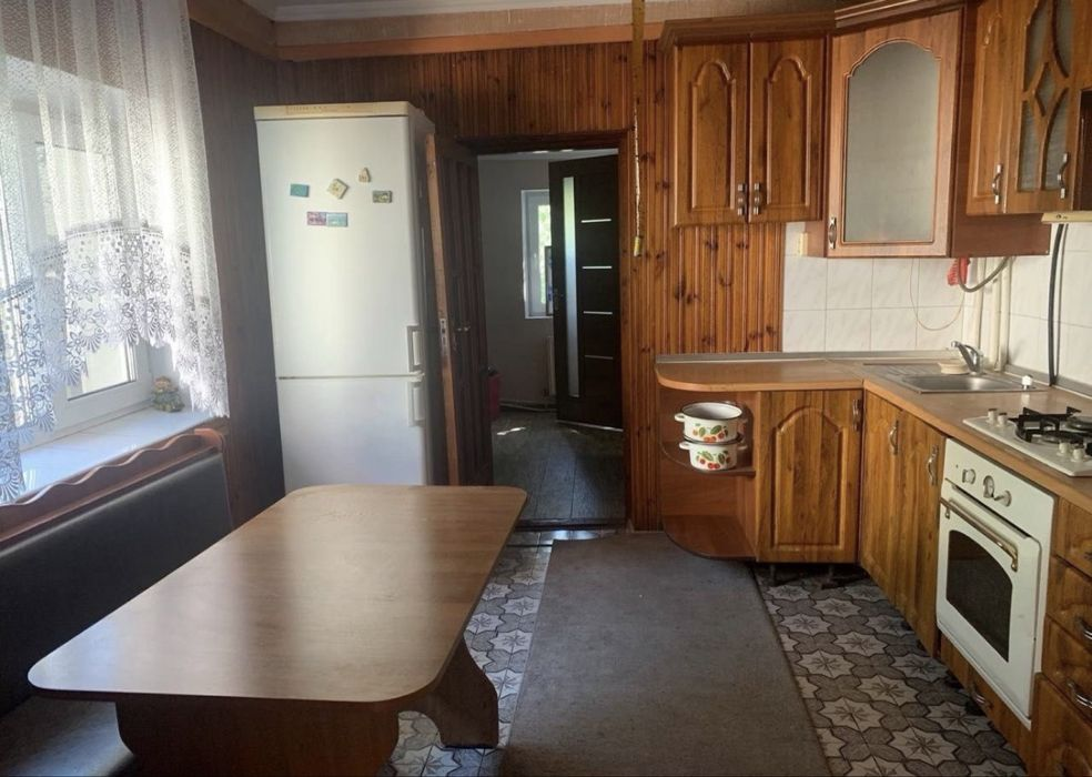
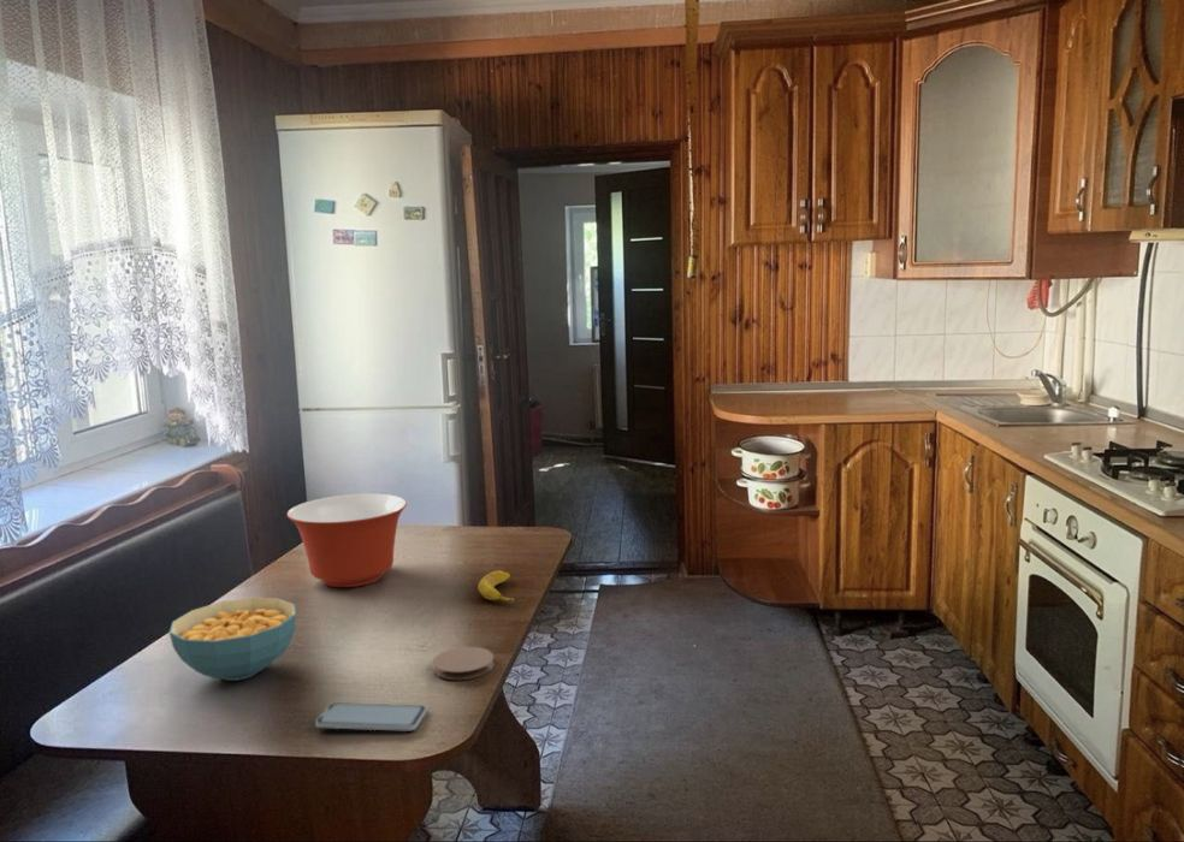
+ cereal bowl (237, 645)
+ banana (498, 583)
+ mixing bowl (350, 542)
+ coaster (463, 663)
+ smartphone (372, 716)
